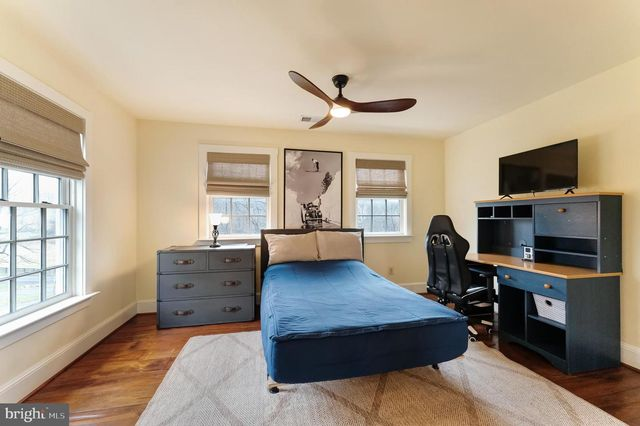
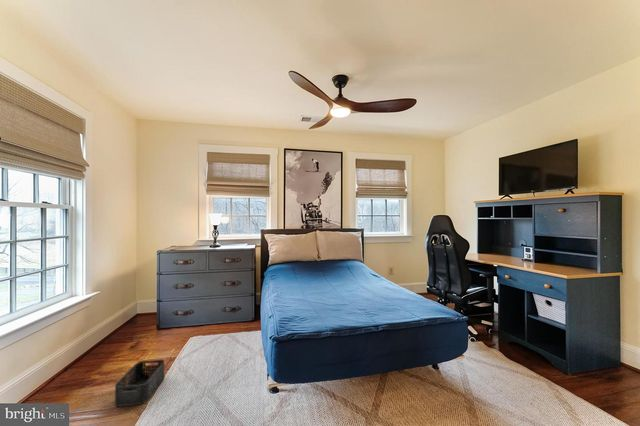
+ storage bin (141, 381)
